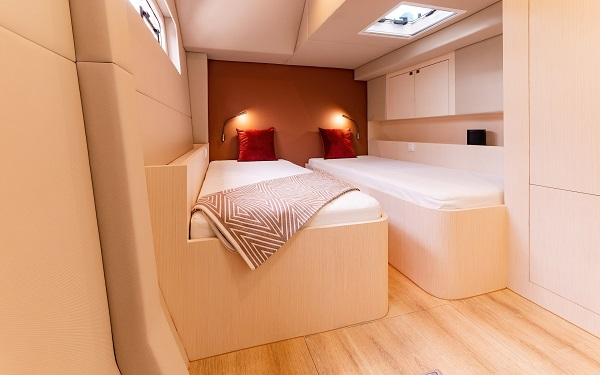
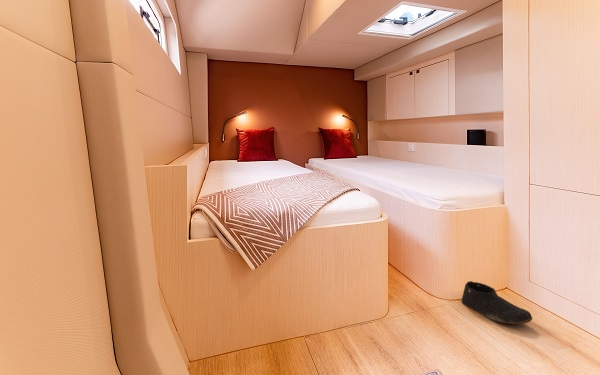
+ shoe (493, 301)
